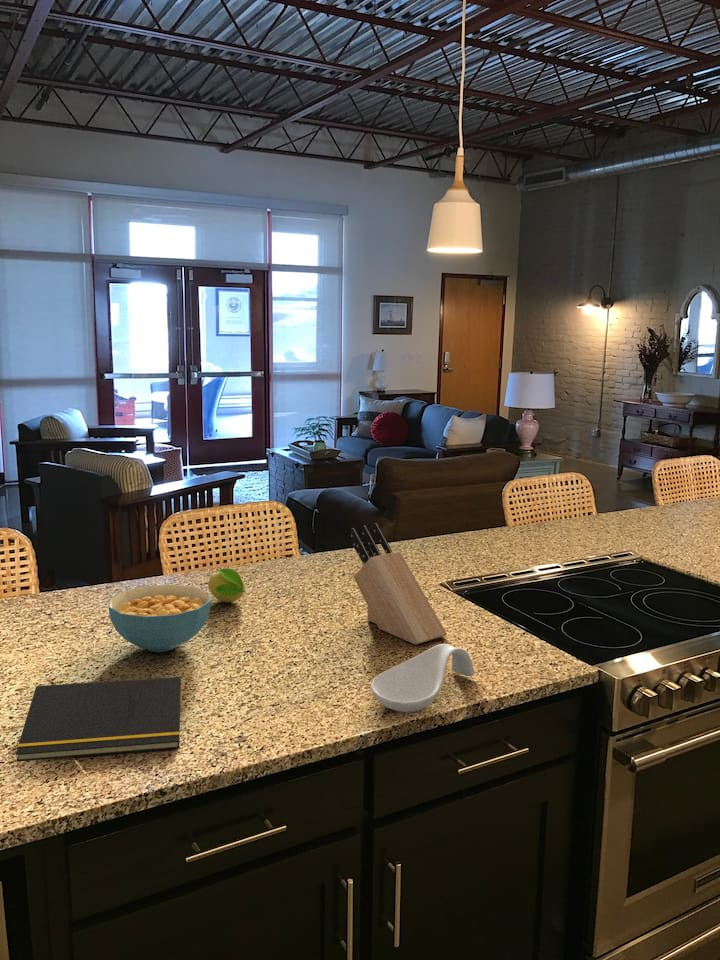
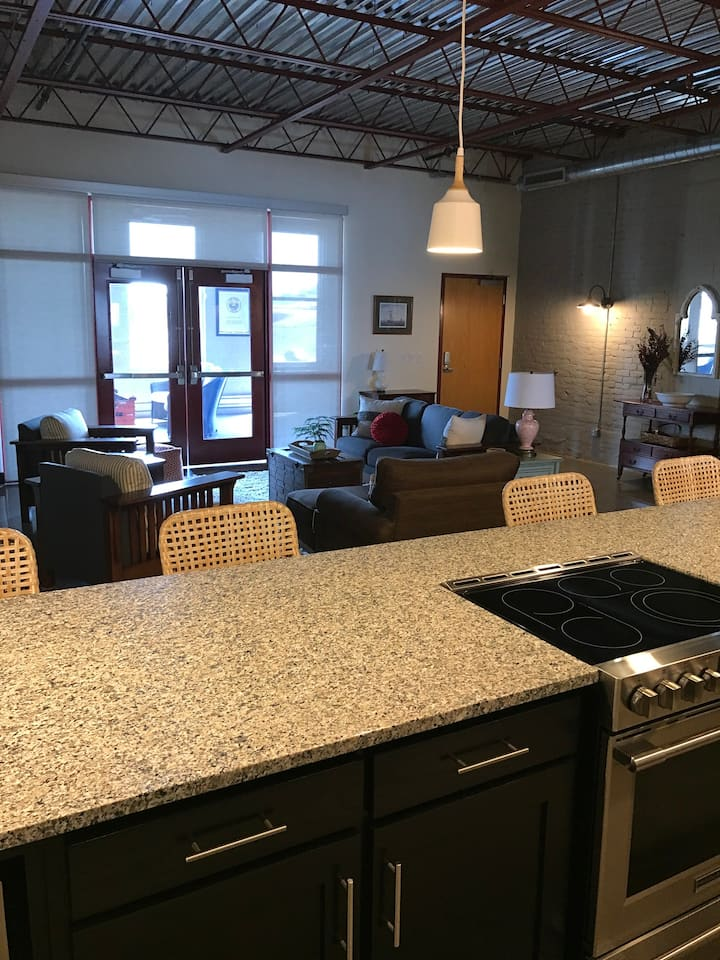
- notepad (104, 715)
- knife block (393, 579)
- cereal bowl (160, 623)
- spoon rest (426, 674)
- fruit (226, 585)
